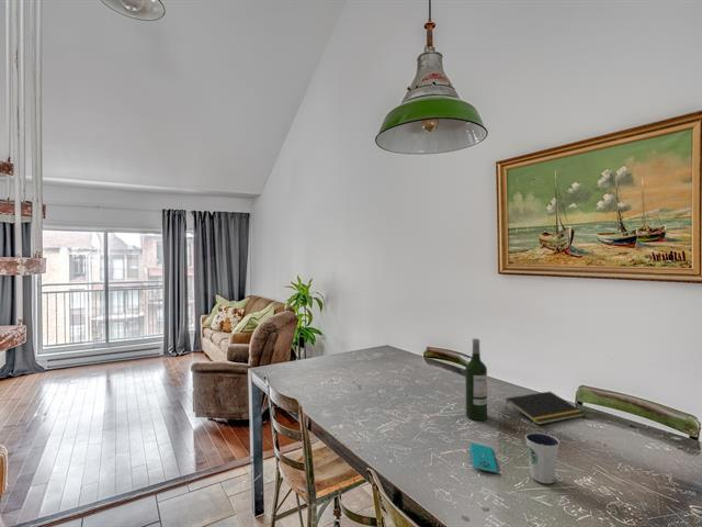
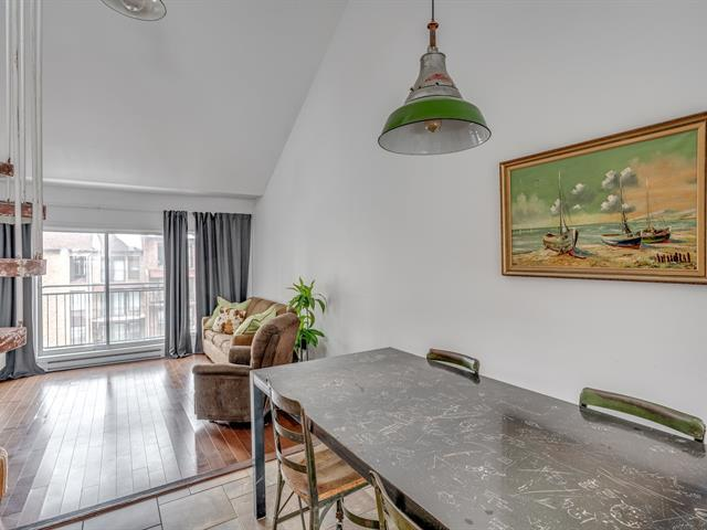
- dixie cup (542, 458)
- smartphone (483, 457)
- notepad (544, 406)
- wine bottle (476, 378)
